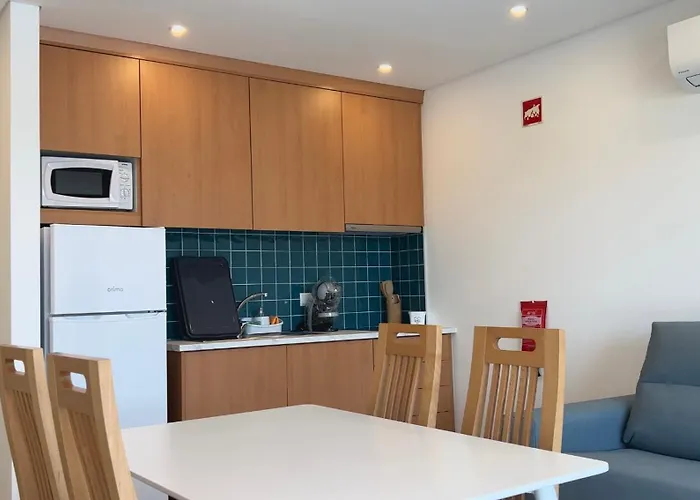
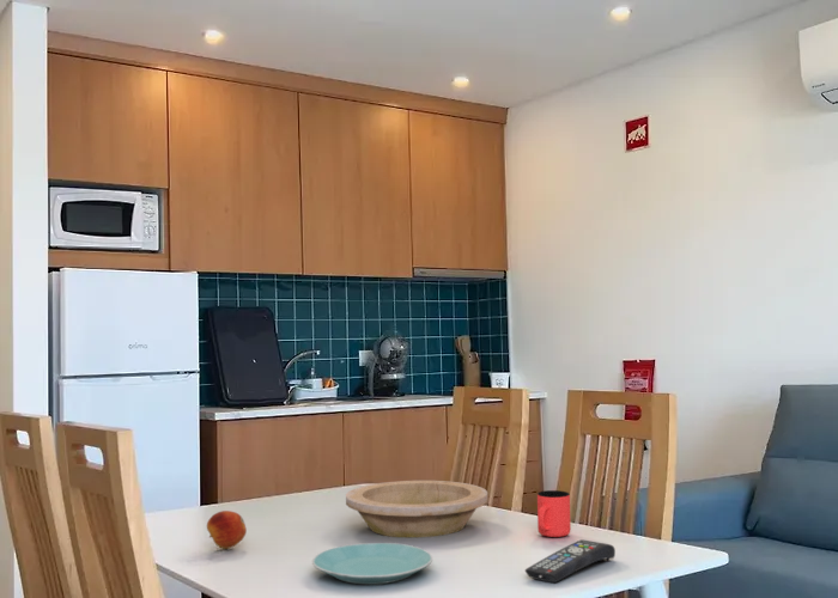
+ plate (372, 565)
+ bowl (417, 509)
+ cup (551, 514)
+ fruit (226, 530)
+ remote control (572, 560)
